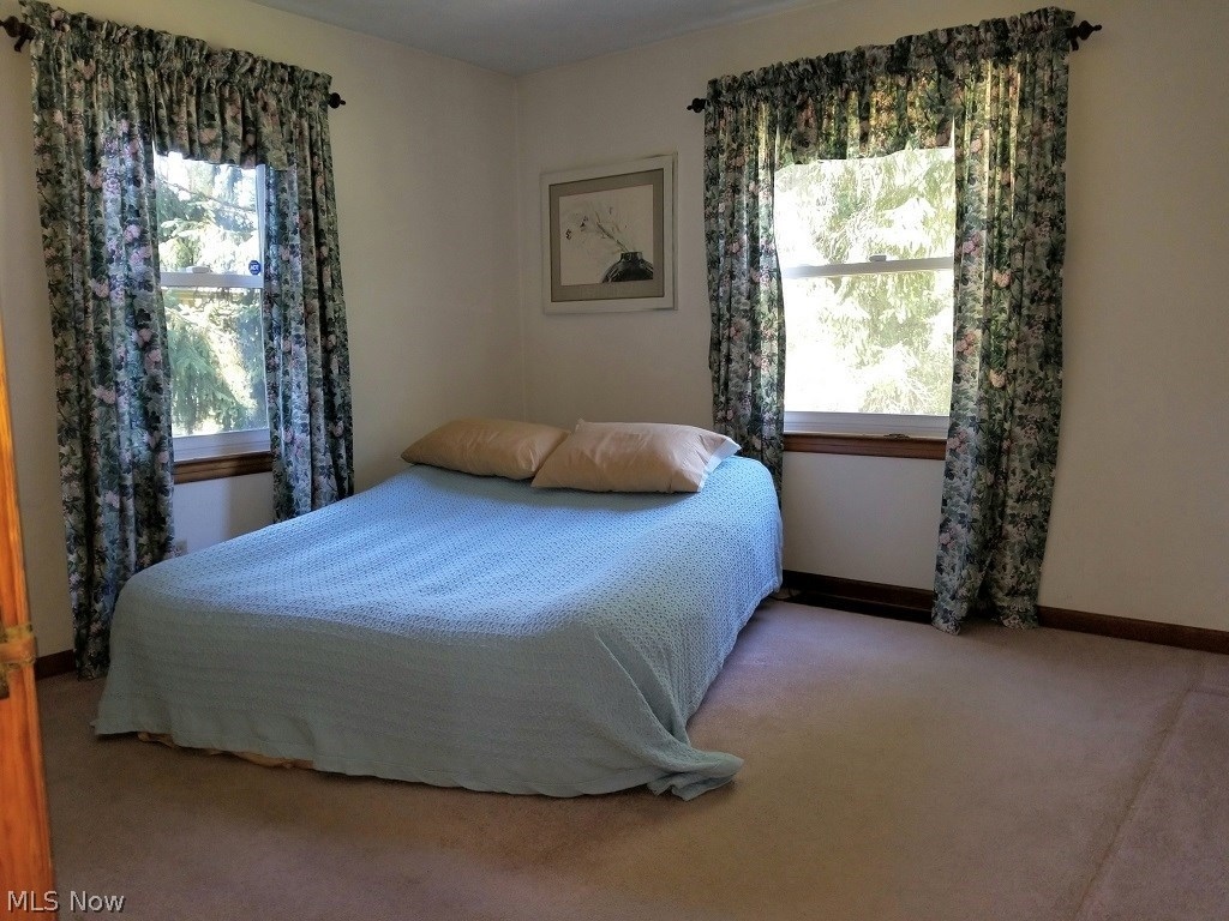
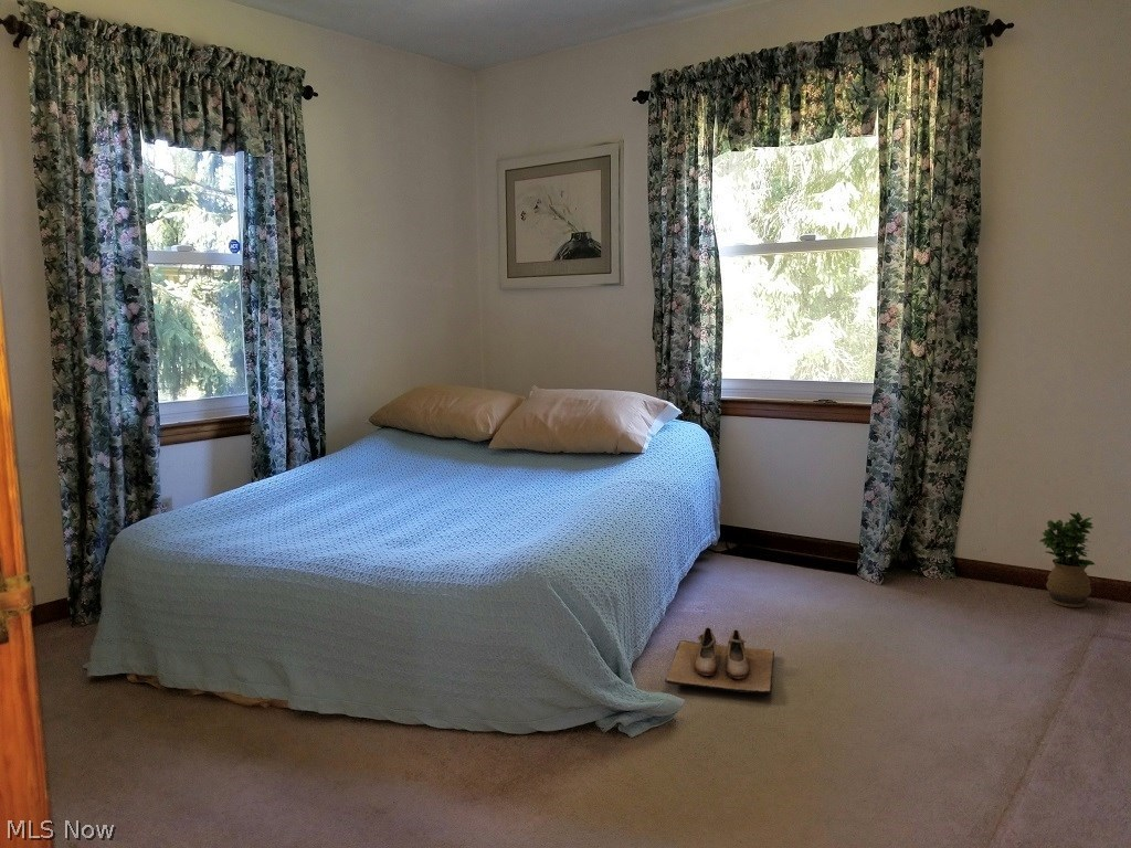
+ potted plant (1064, 556)
+ shoe (721, 655)
